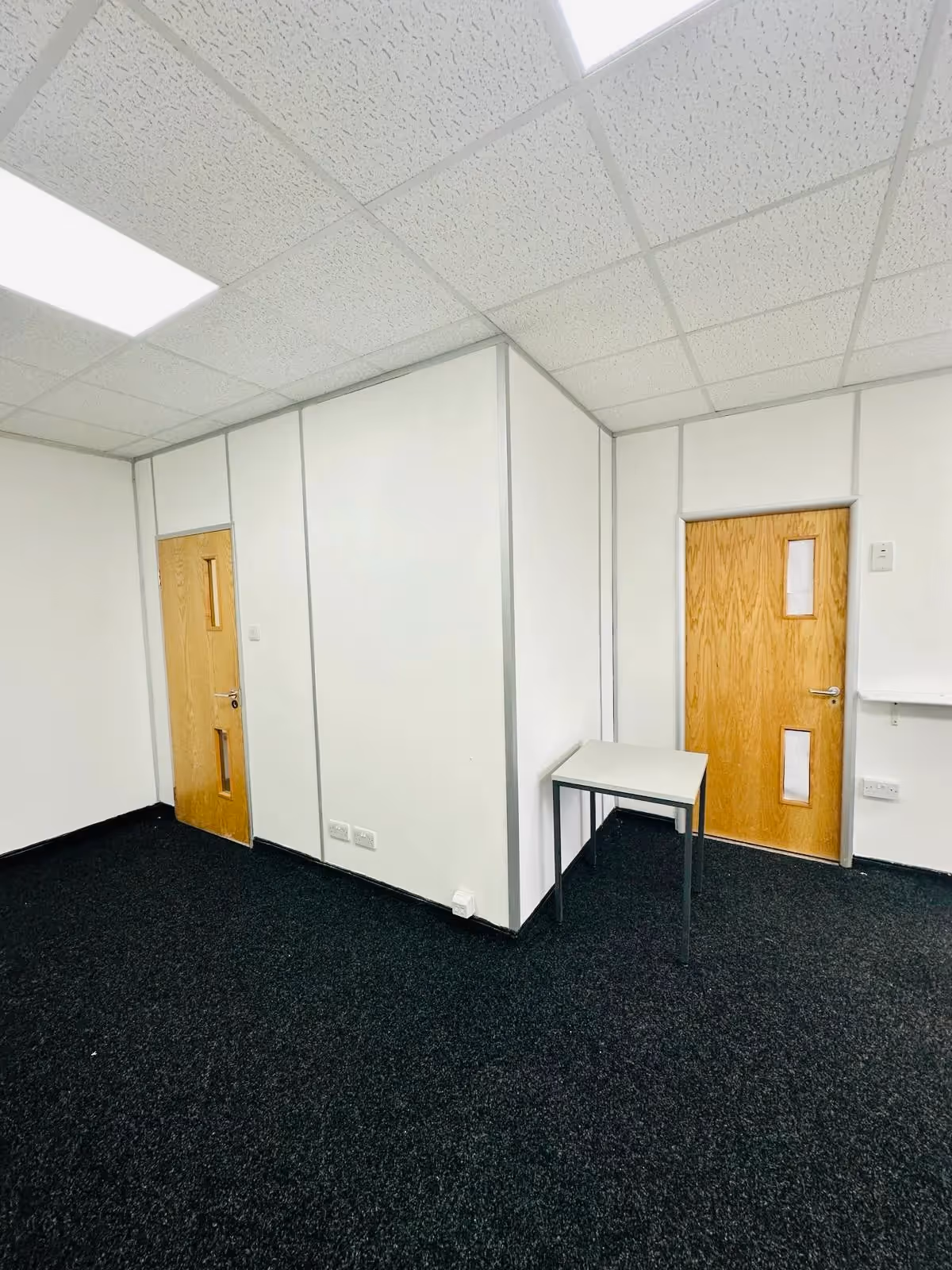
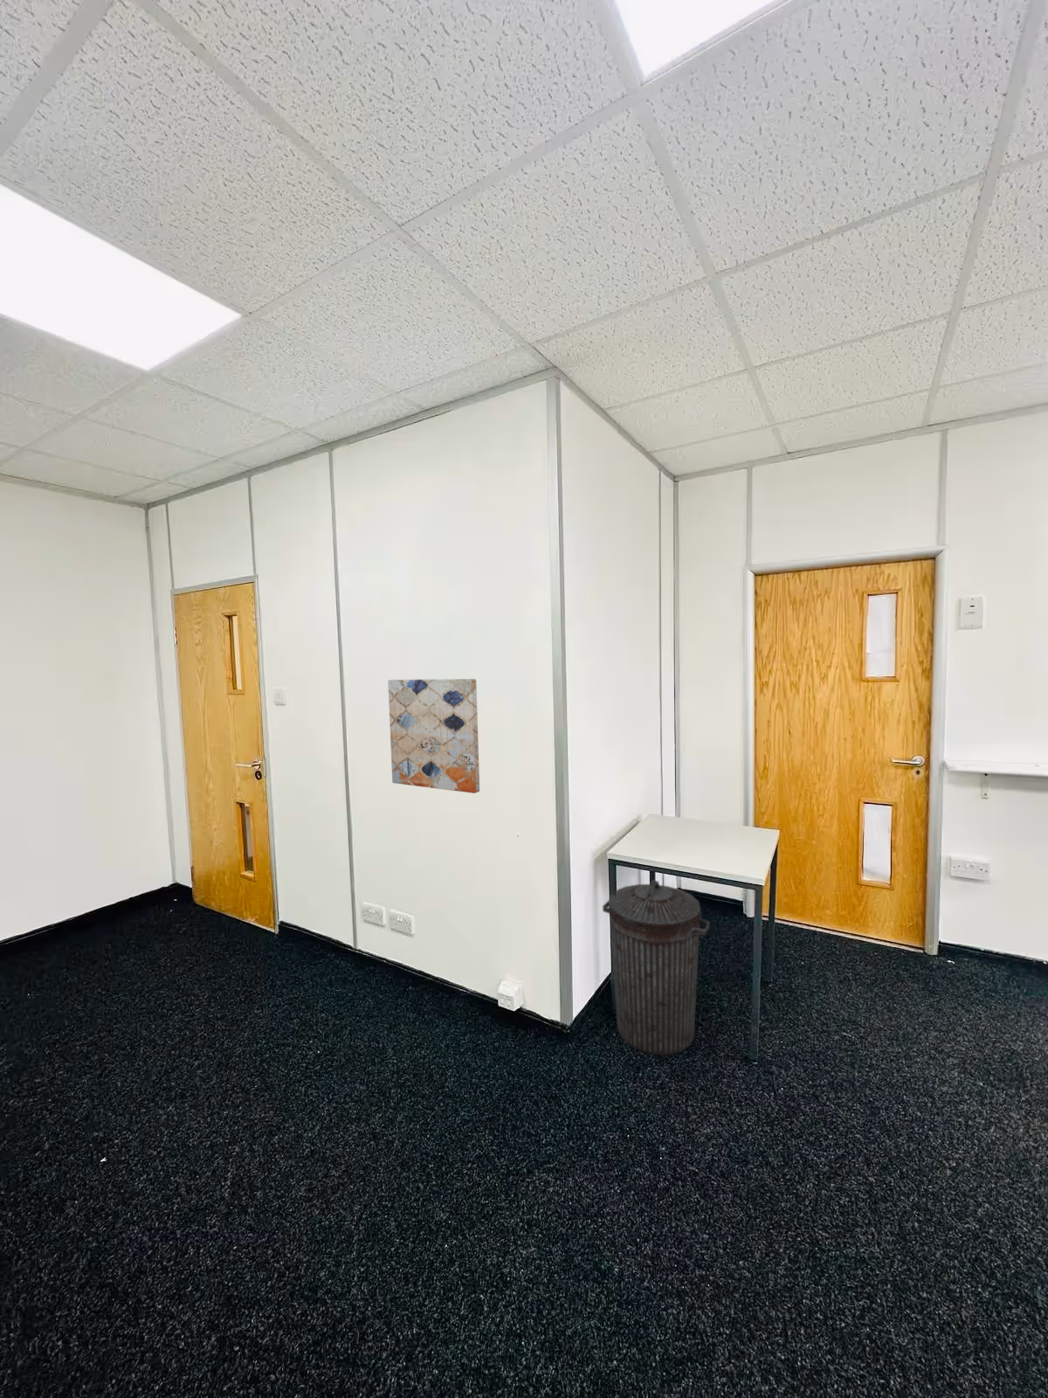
+ wall art (433, 733)
+ trash can (654, 955)
